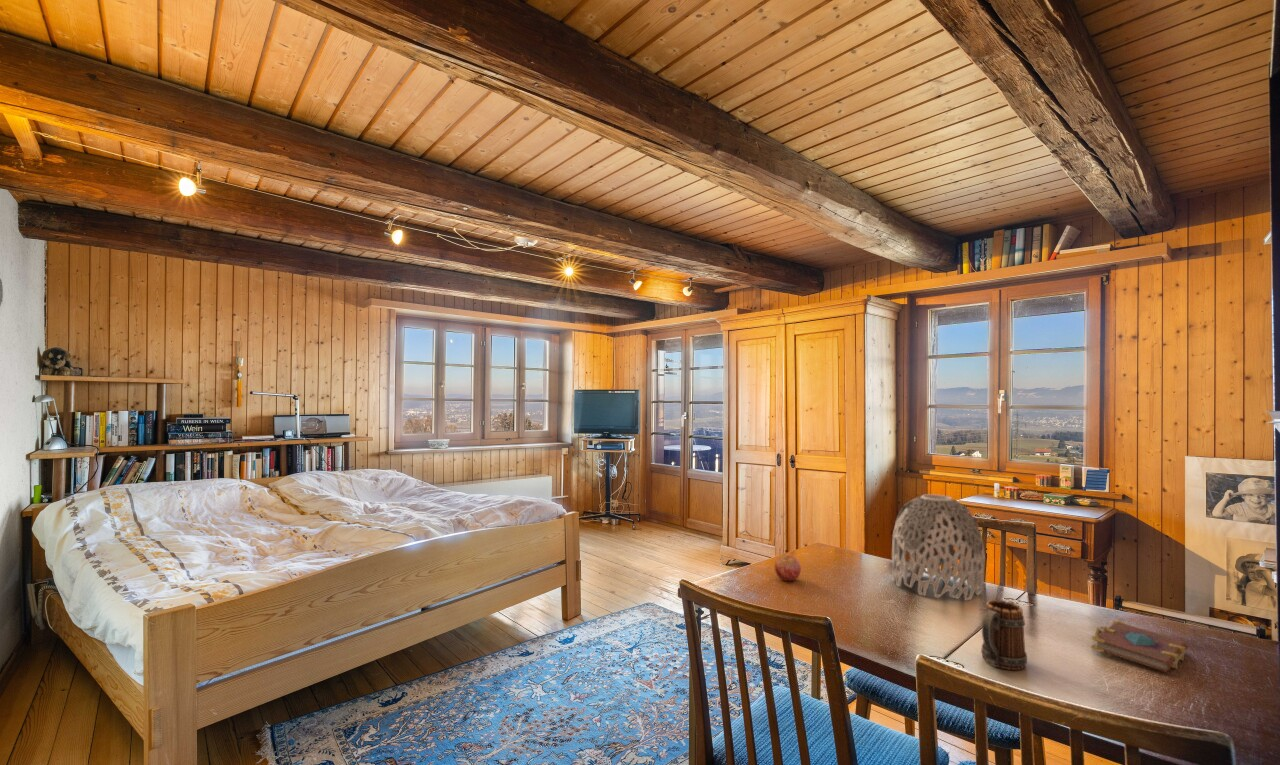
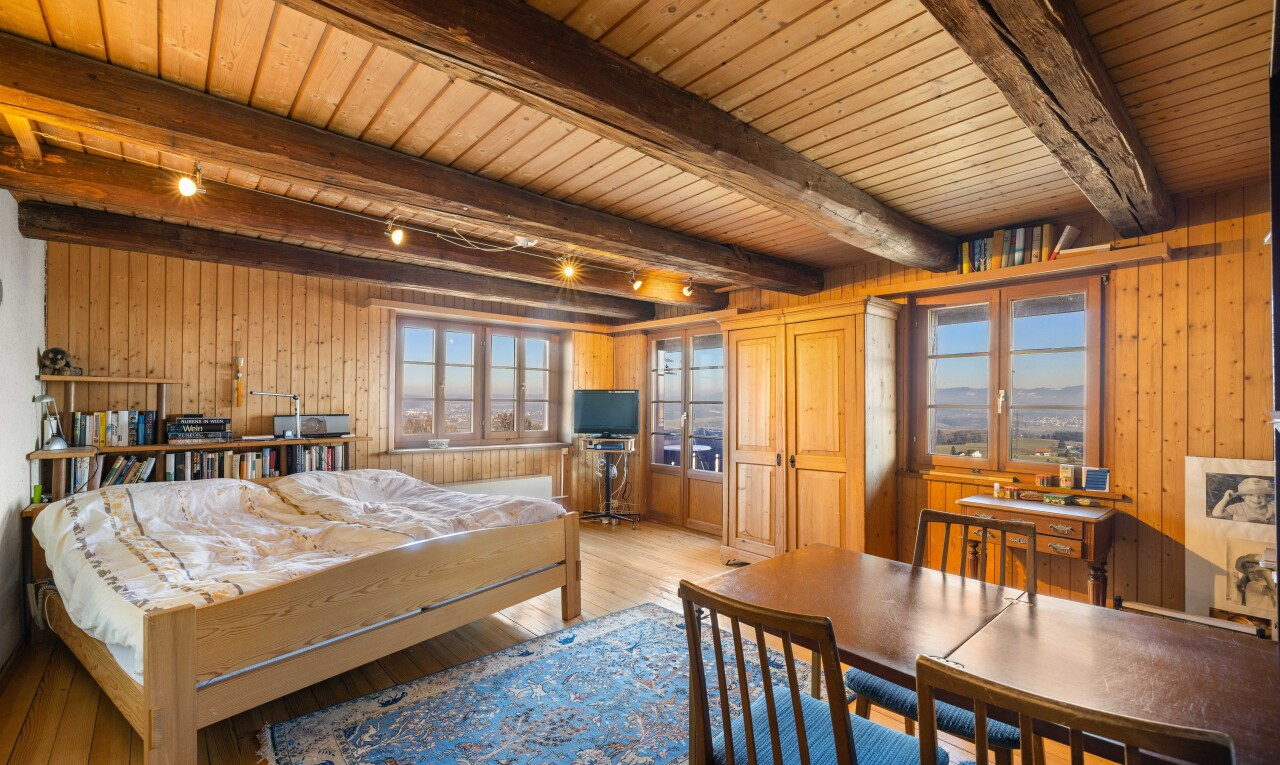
- book (1138, 640)
- vase (936, 541)
- mug (999, 635)
- apple (787, 567)
